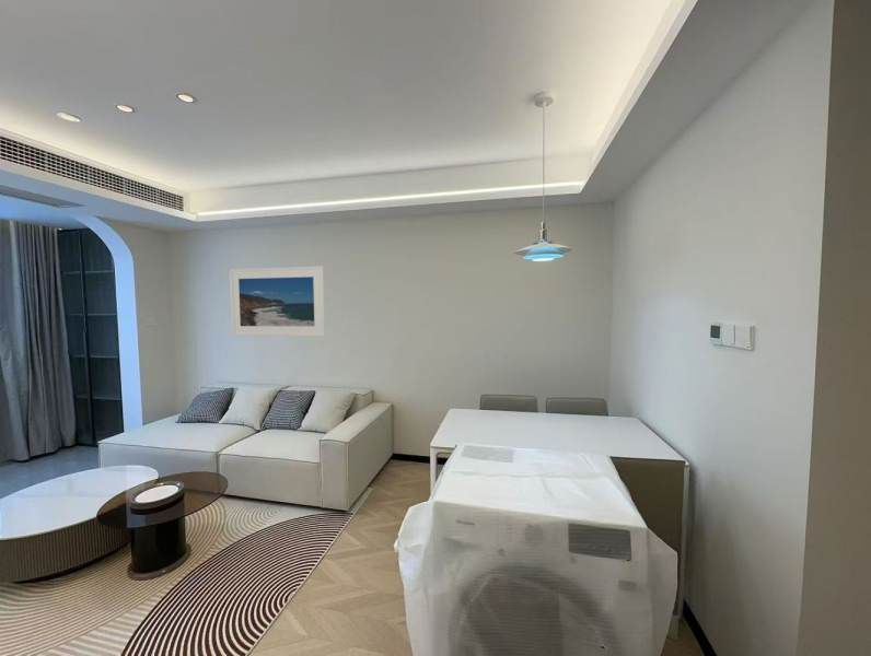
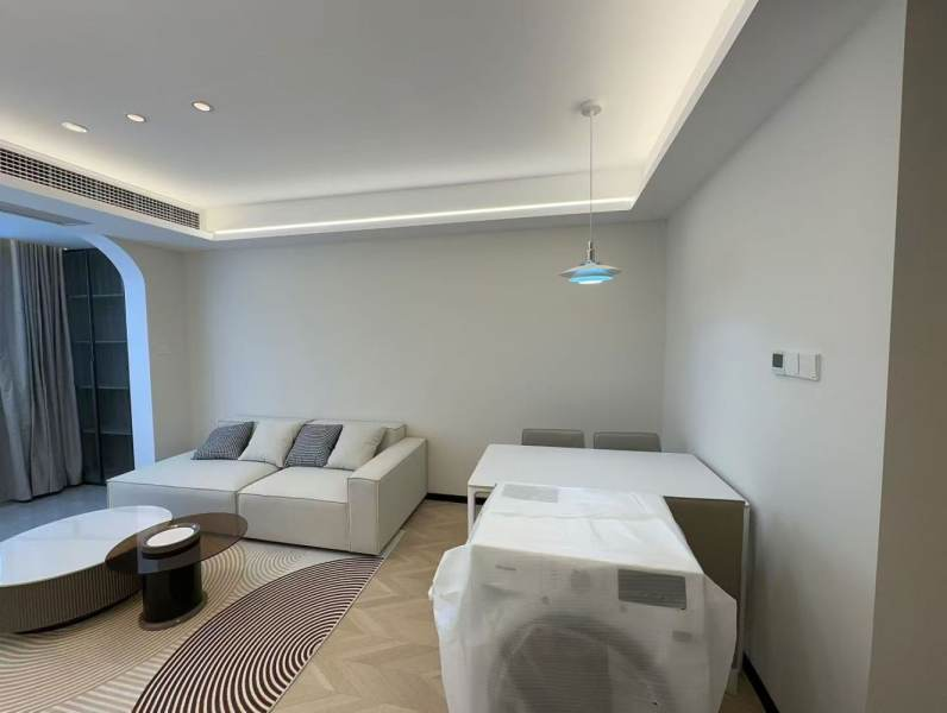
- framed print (276, 302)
